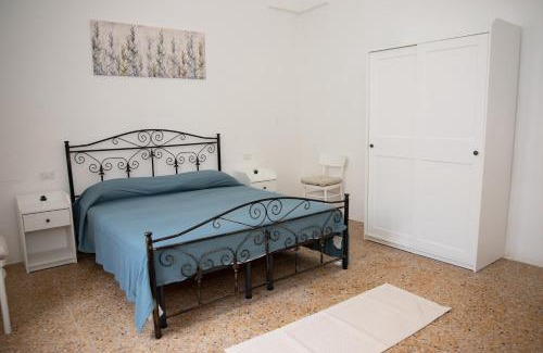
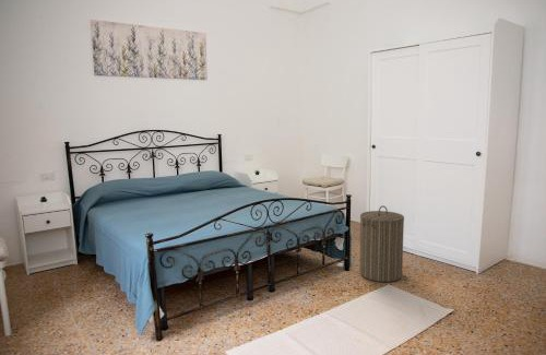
+ laundry hamper (381, 240)
